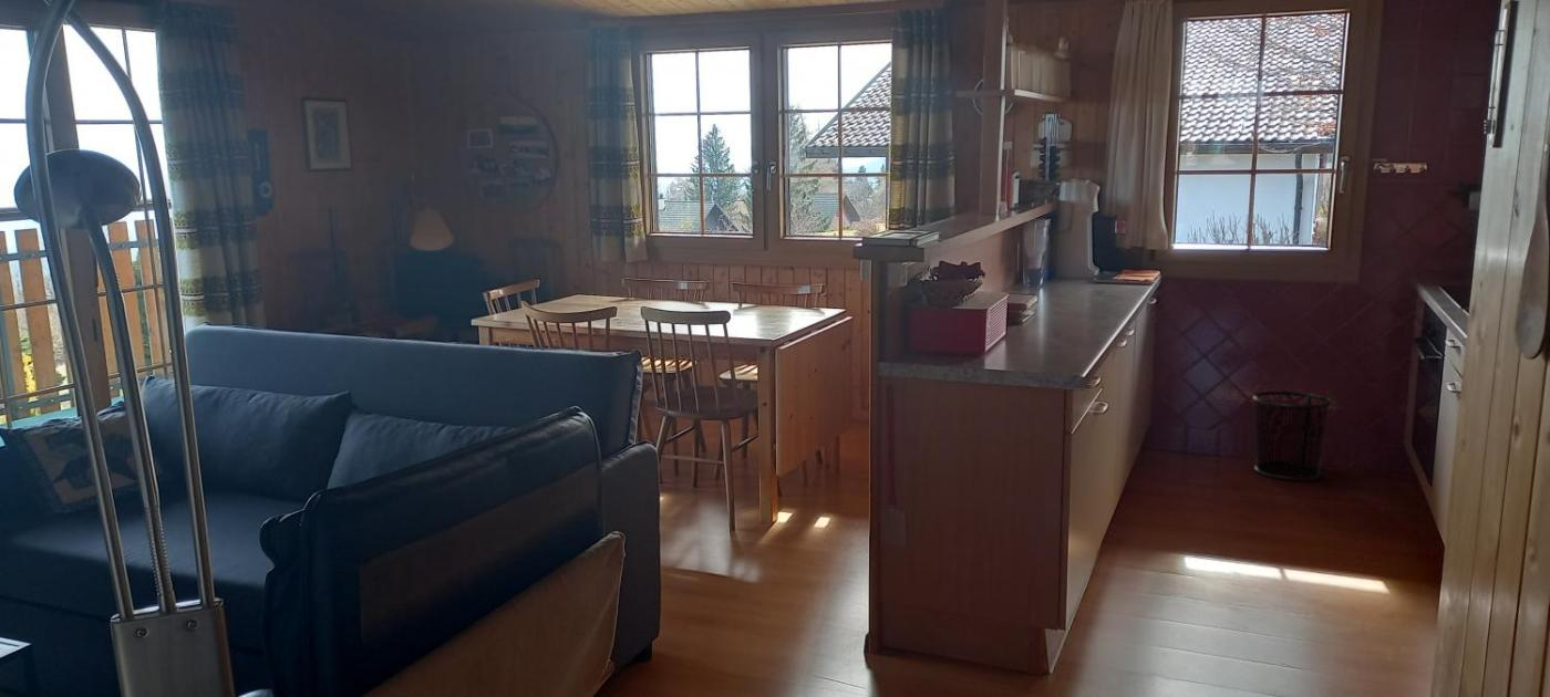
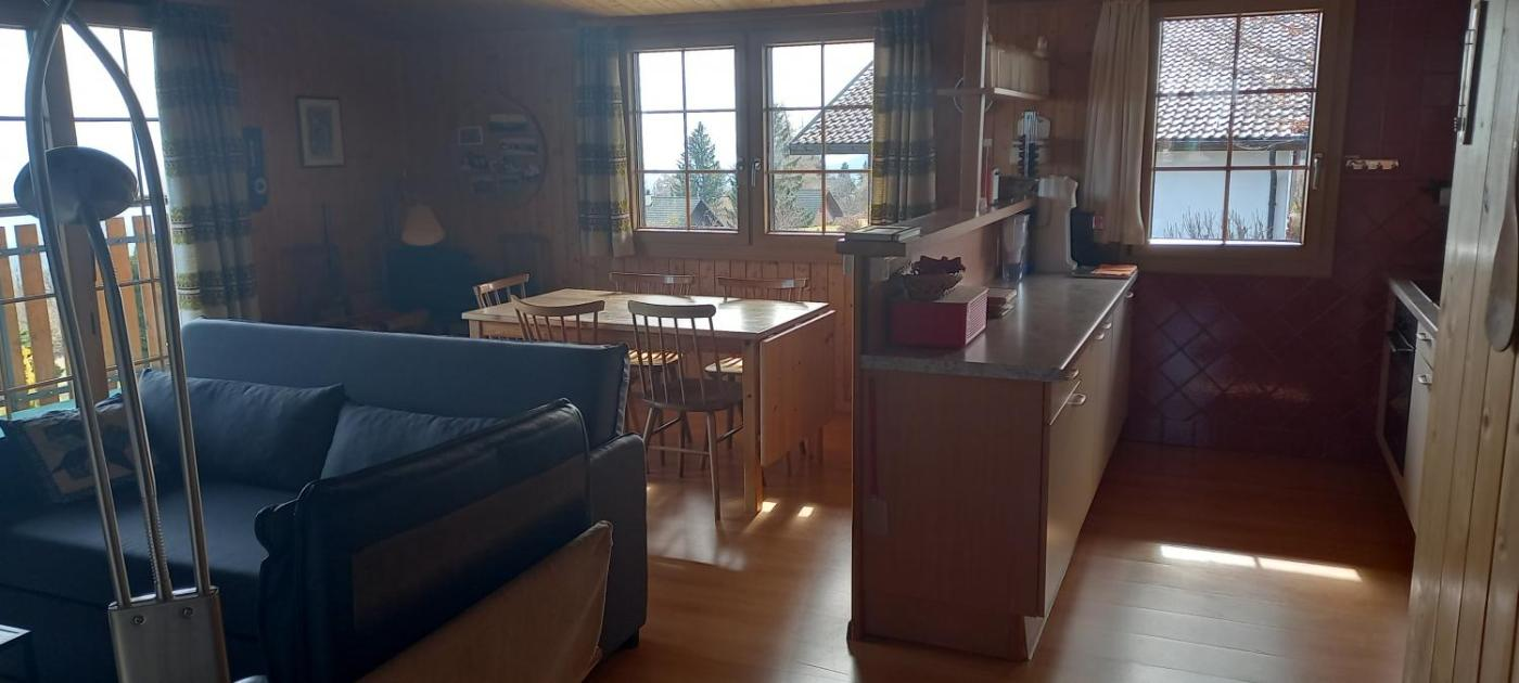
- waste bin (1289, 435)
